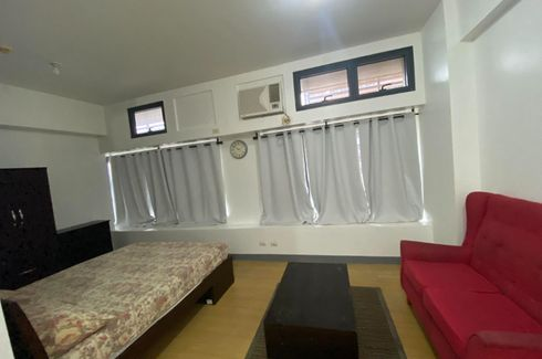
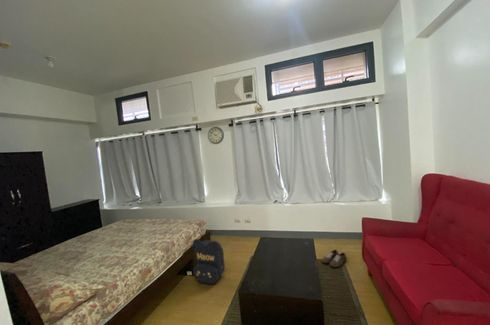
+ shoe (334, 257)
+ backpack (209, 257)
